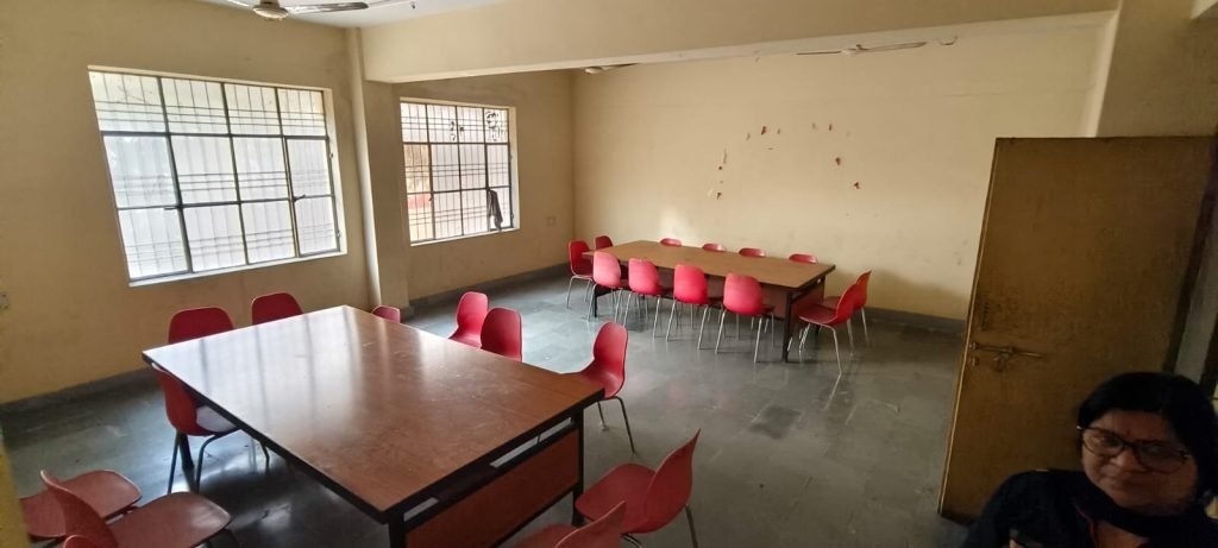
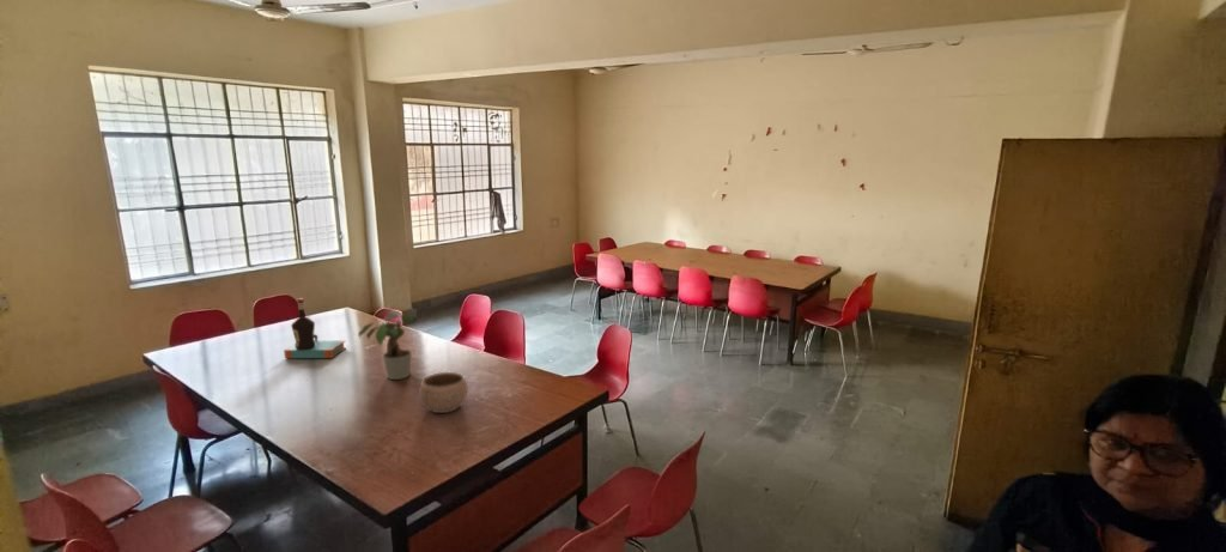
+ bowl (443, 393)
+ potted plant (390, 342)
+ bottle (314, 323)
